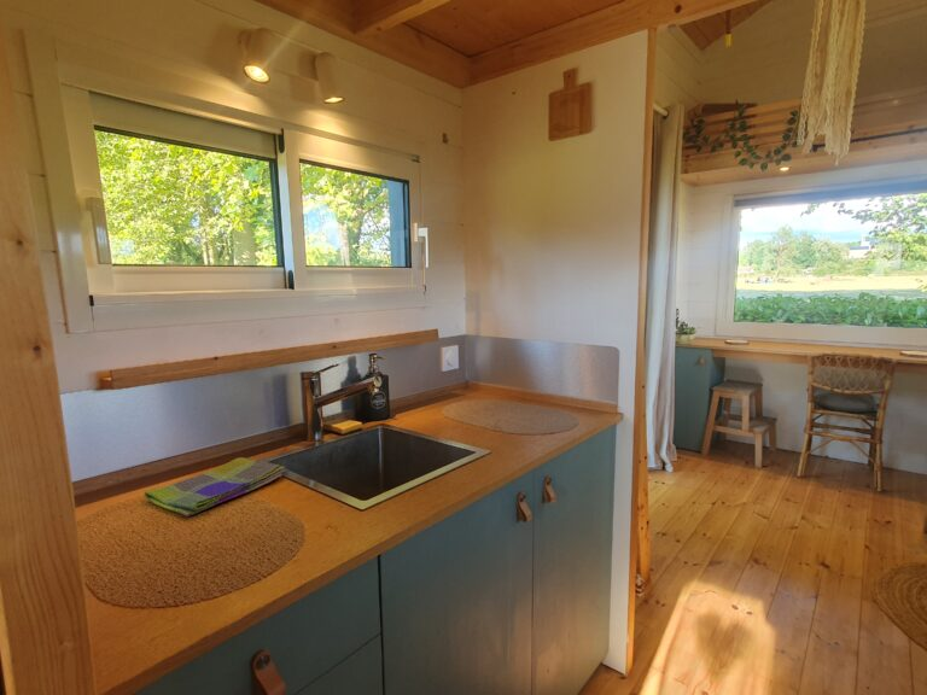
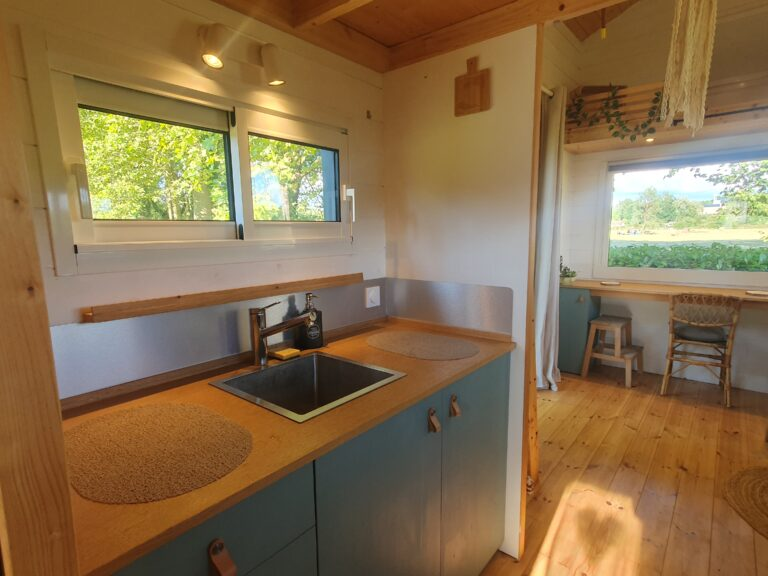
- dish towel (218, 481)
